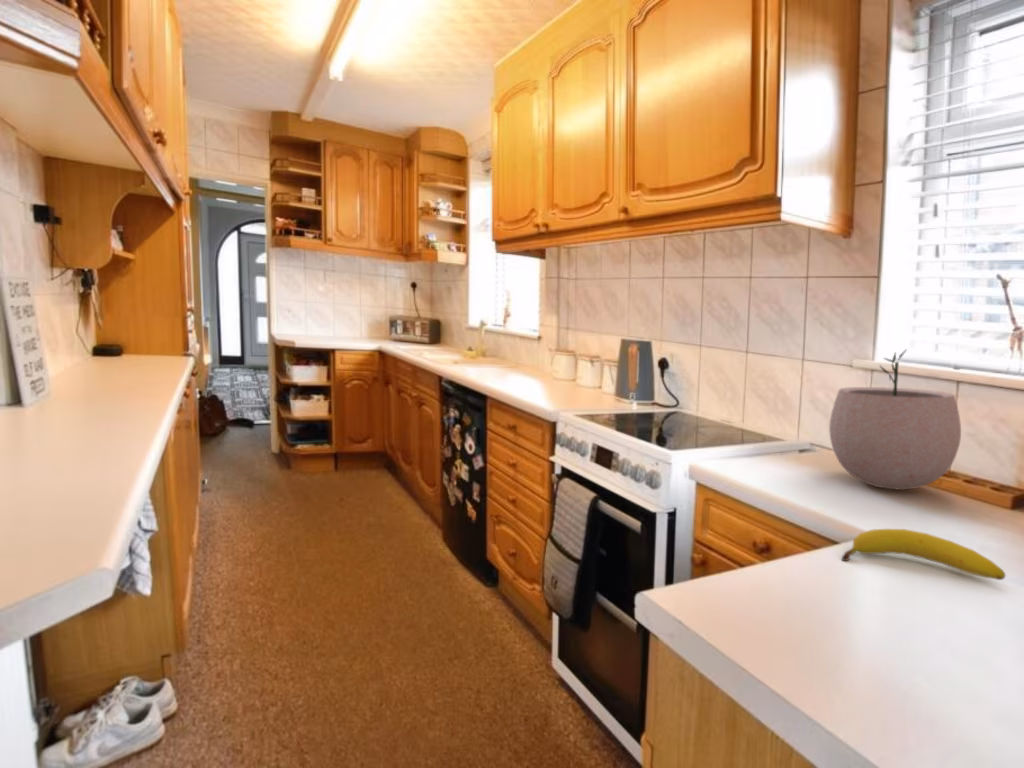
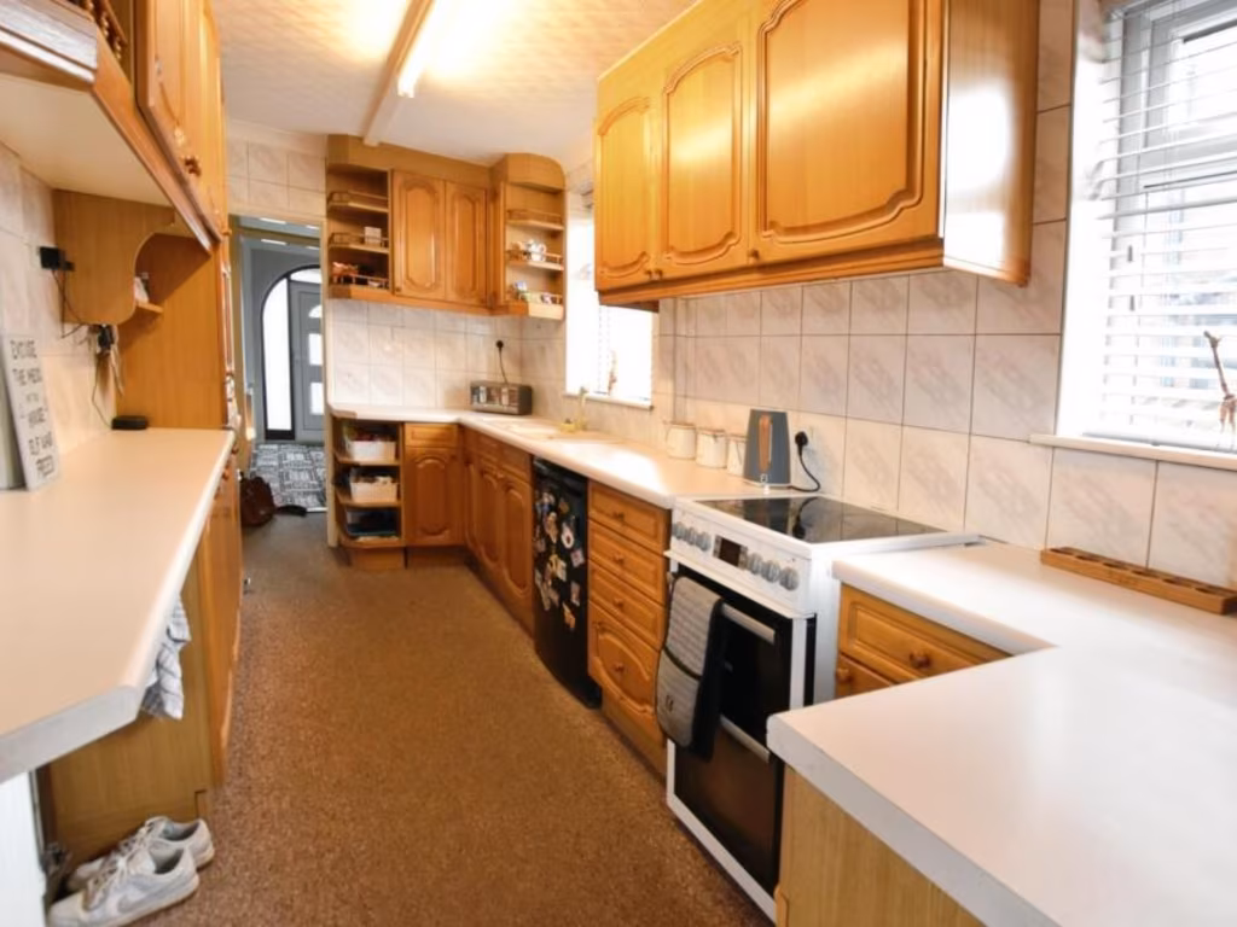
- plant pot (892, 418)
- fruit (917, 549)
